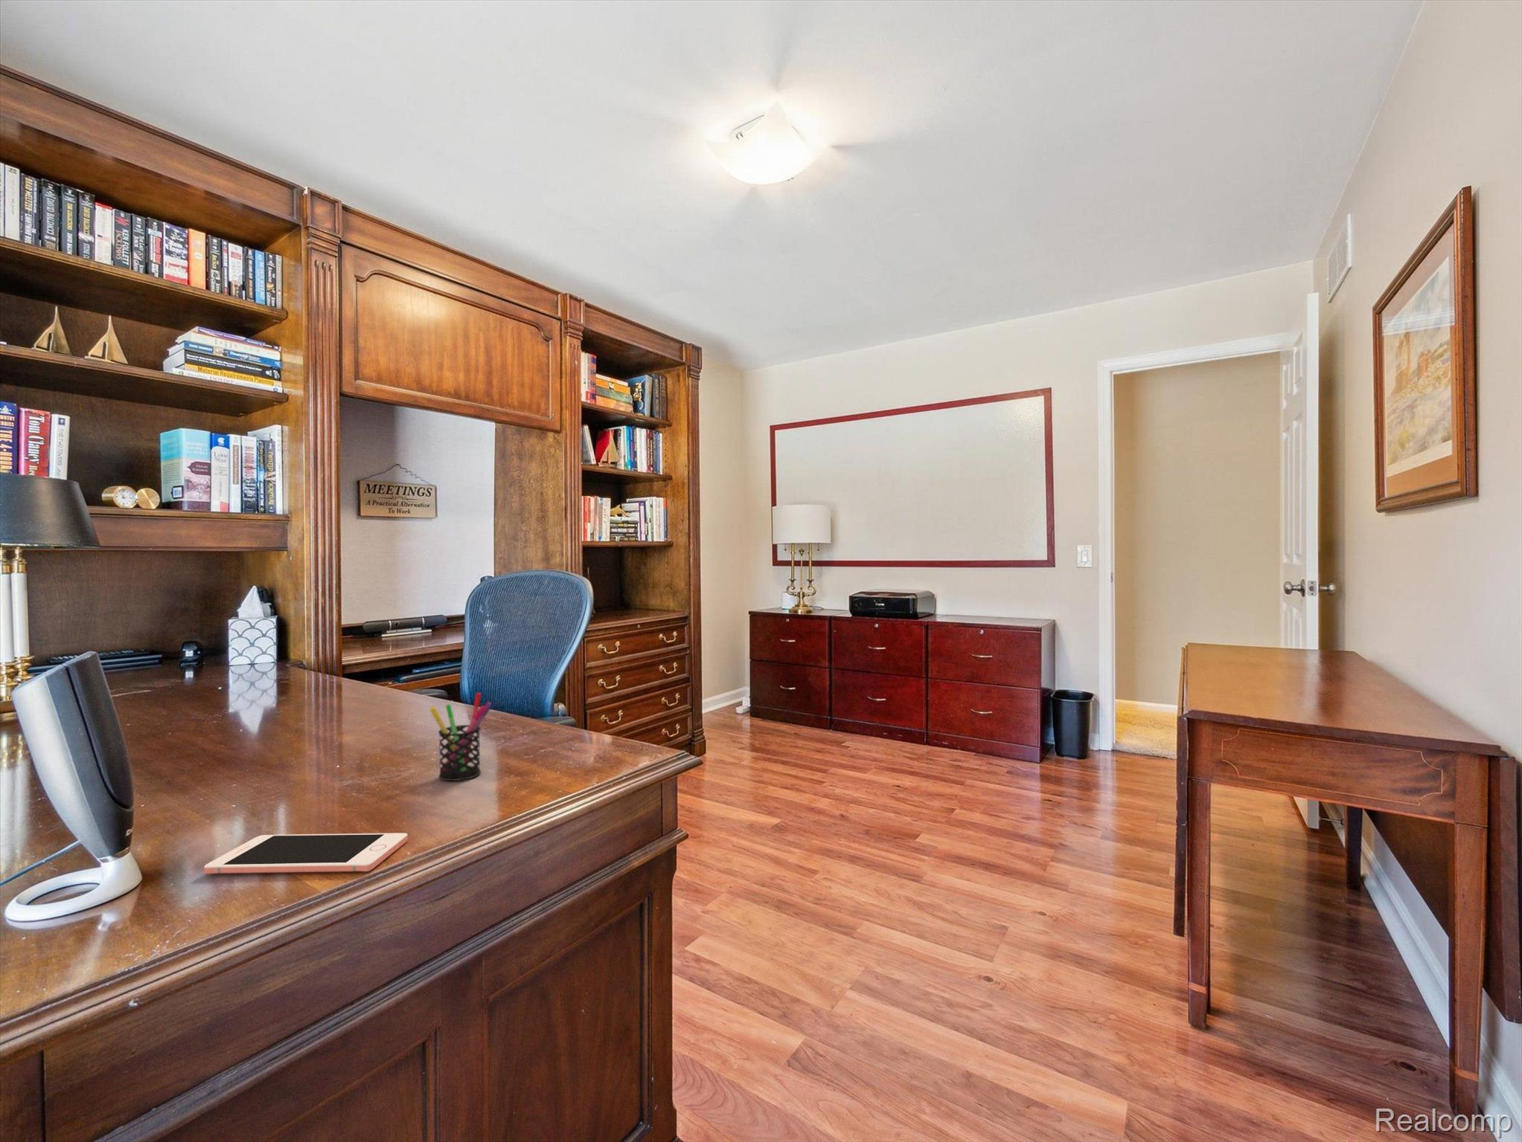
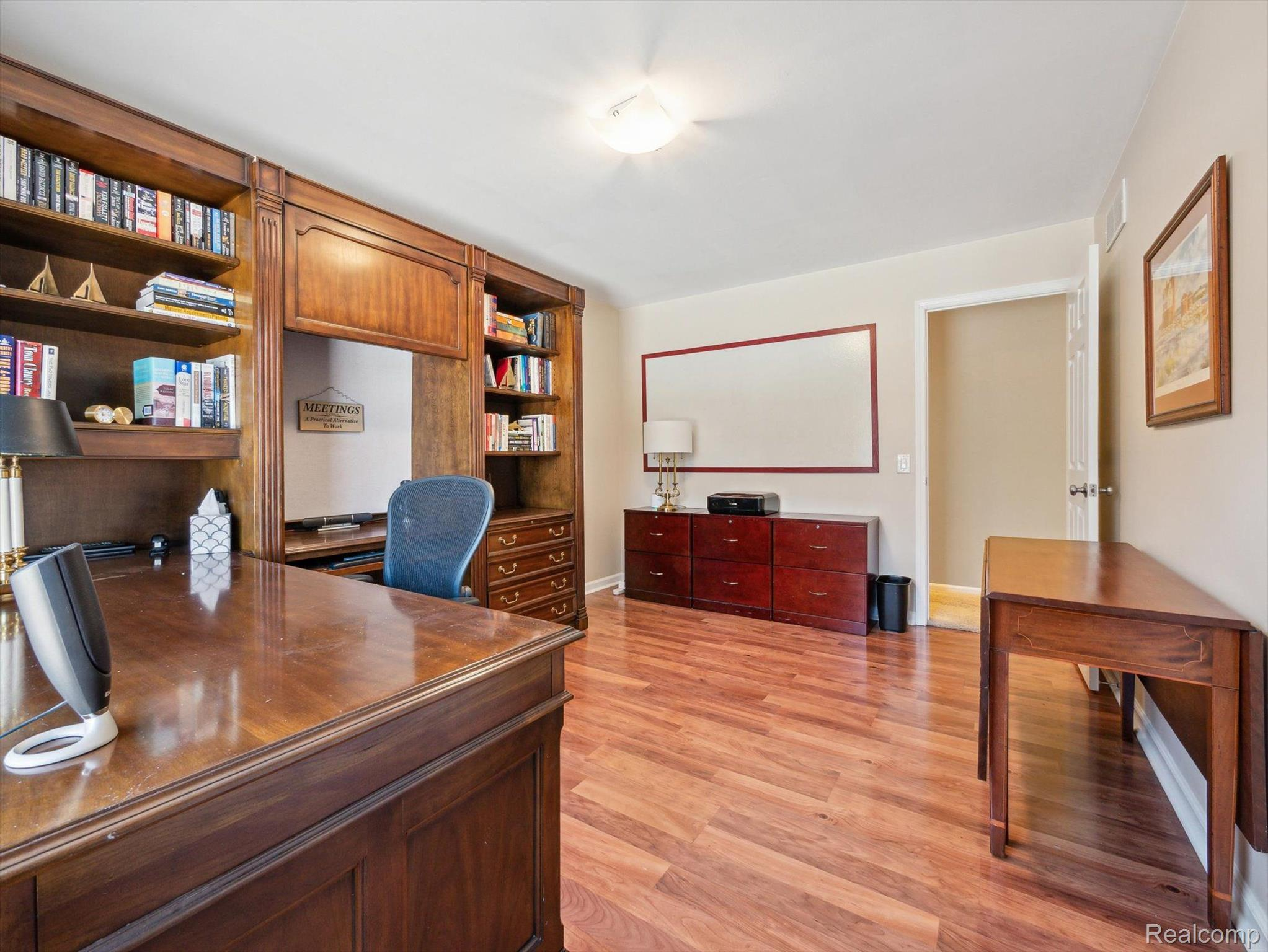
- pen holder (460, 734)
- cell phone (311, 852)
